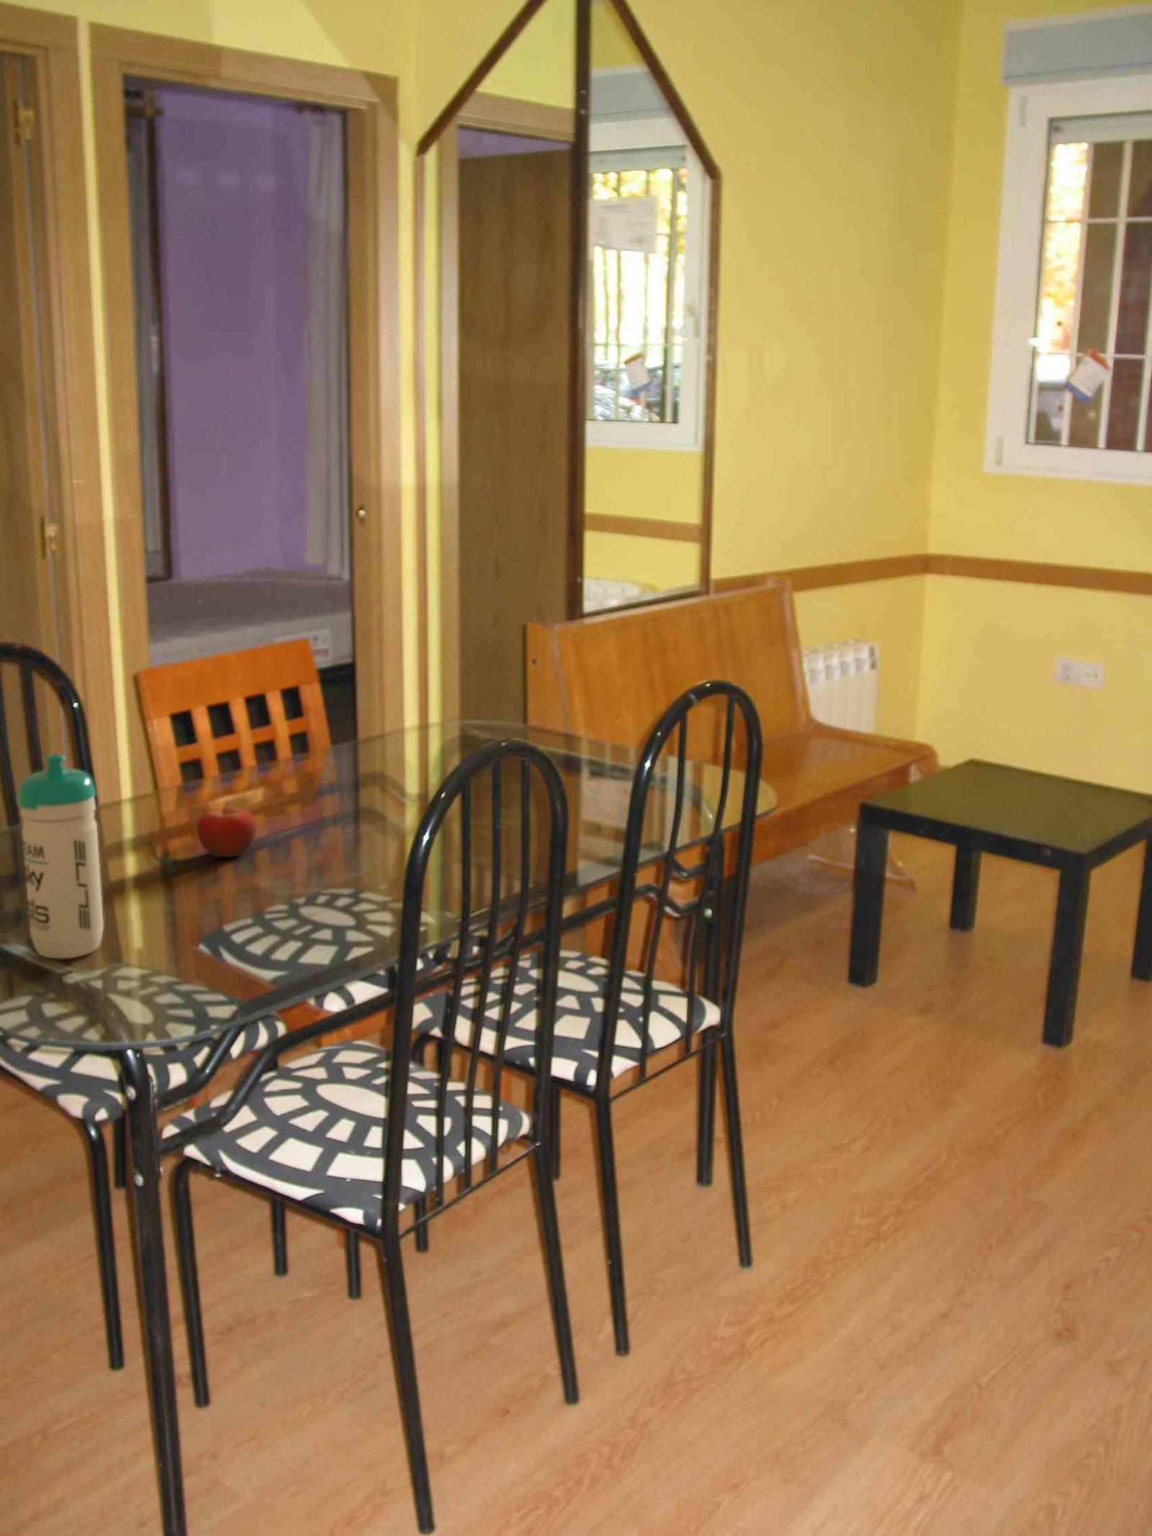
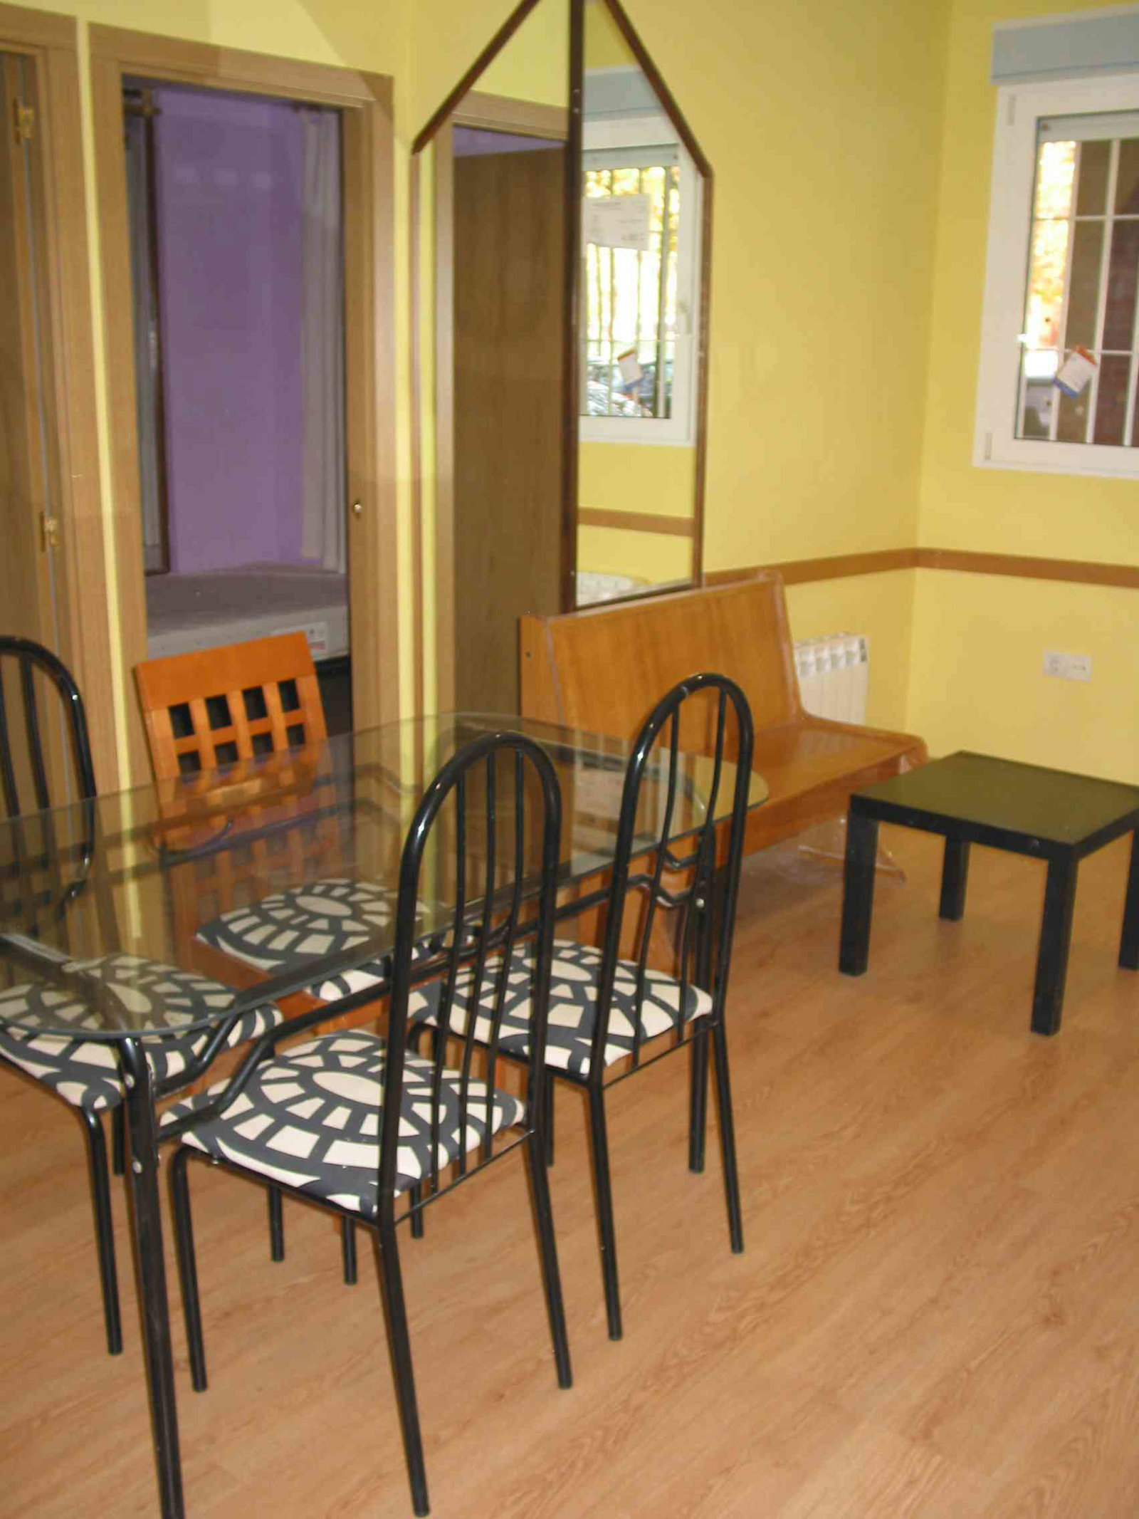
- water bottle (62, 853)
- fruit (226, 828)
